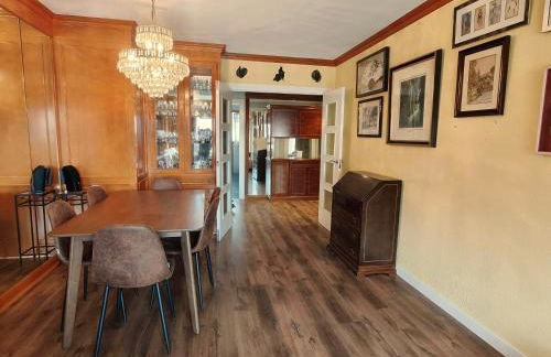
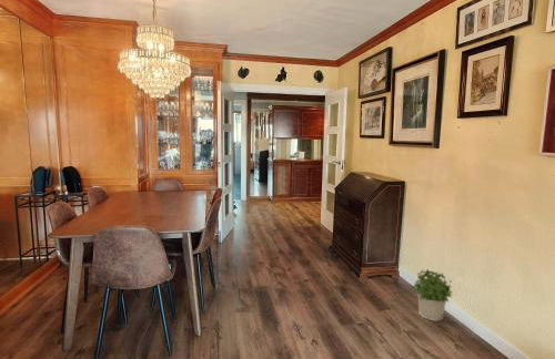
+ potted plant (430, 293)
